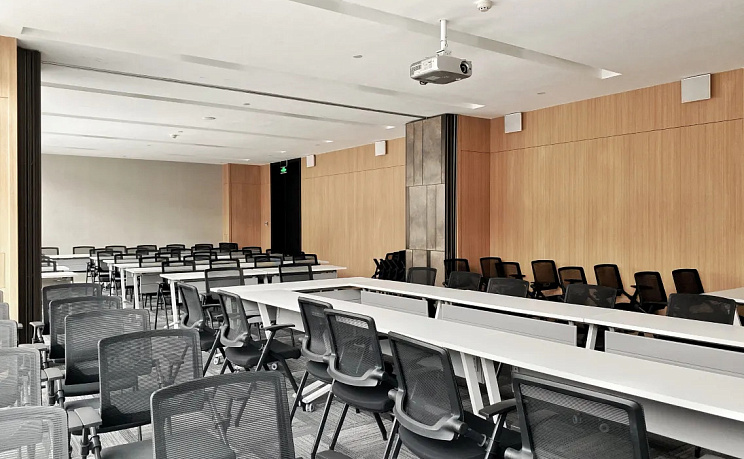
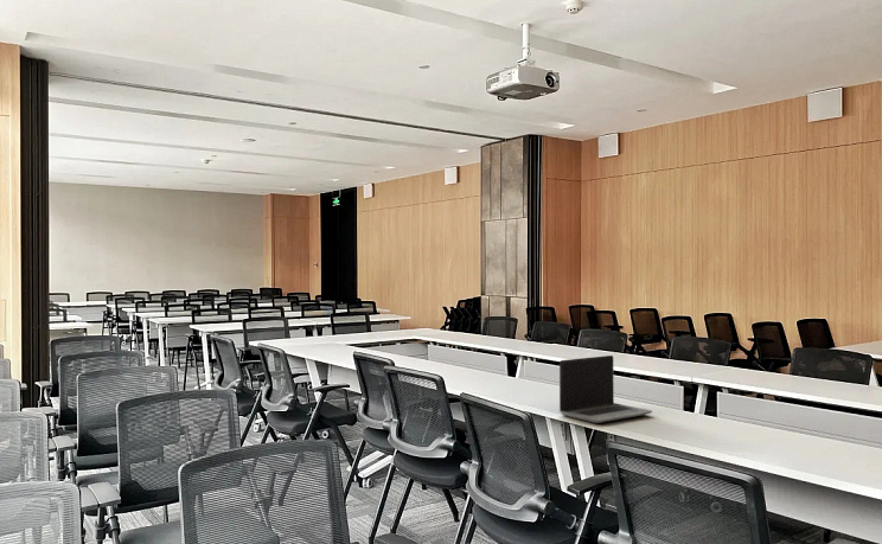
+ laptop computer (606, 388)
